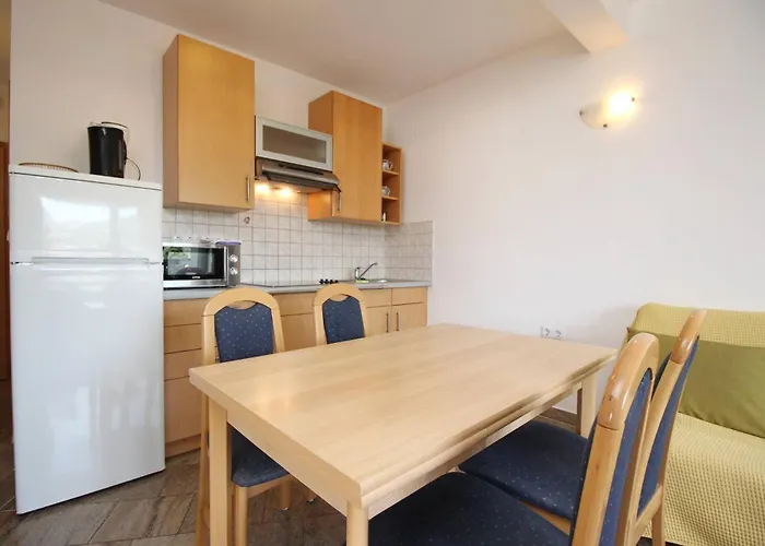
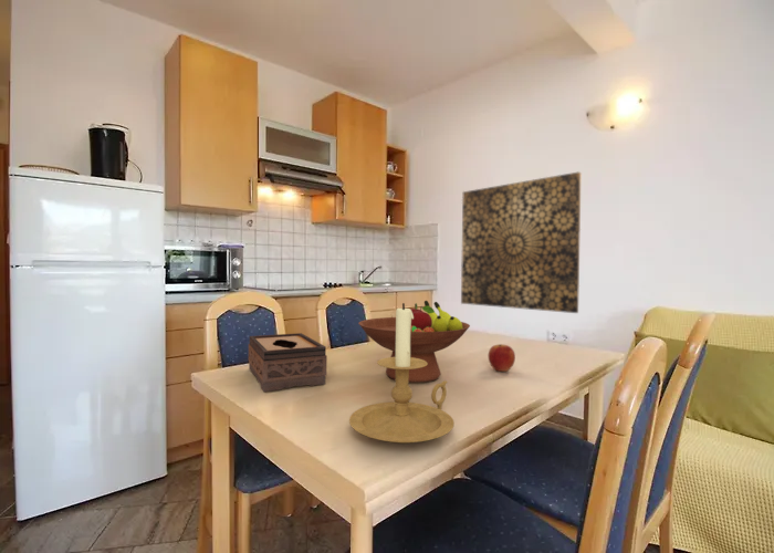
+ candle holder (402, 367)
+ wall art (513, 246)
+ fruit bowl (412, 338)
+ tissue box (284, 358)
+ apple (501, 357)
